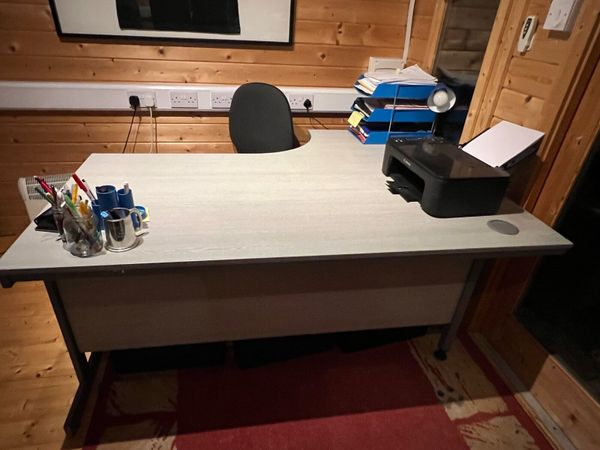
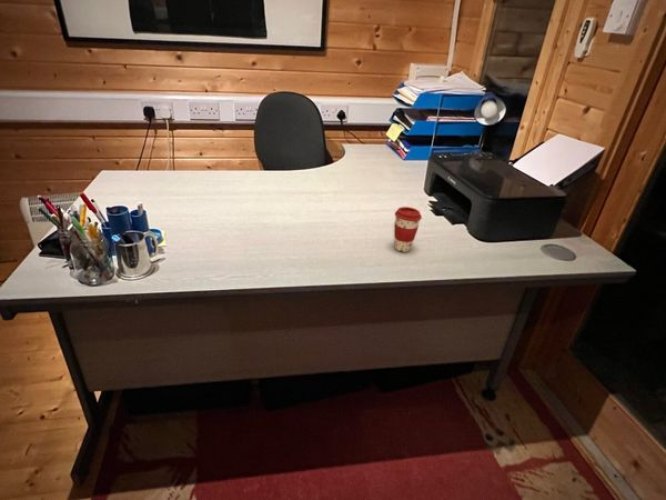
+ coffee cup (405, 230)
